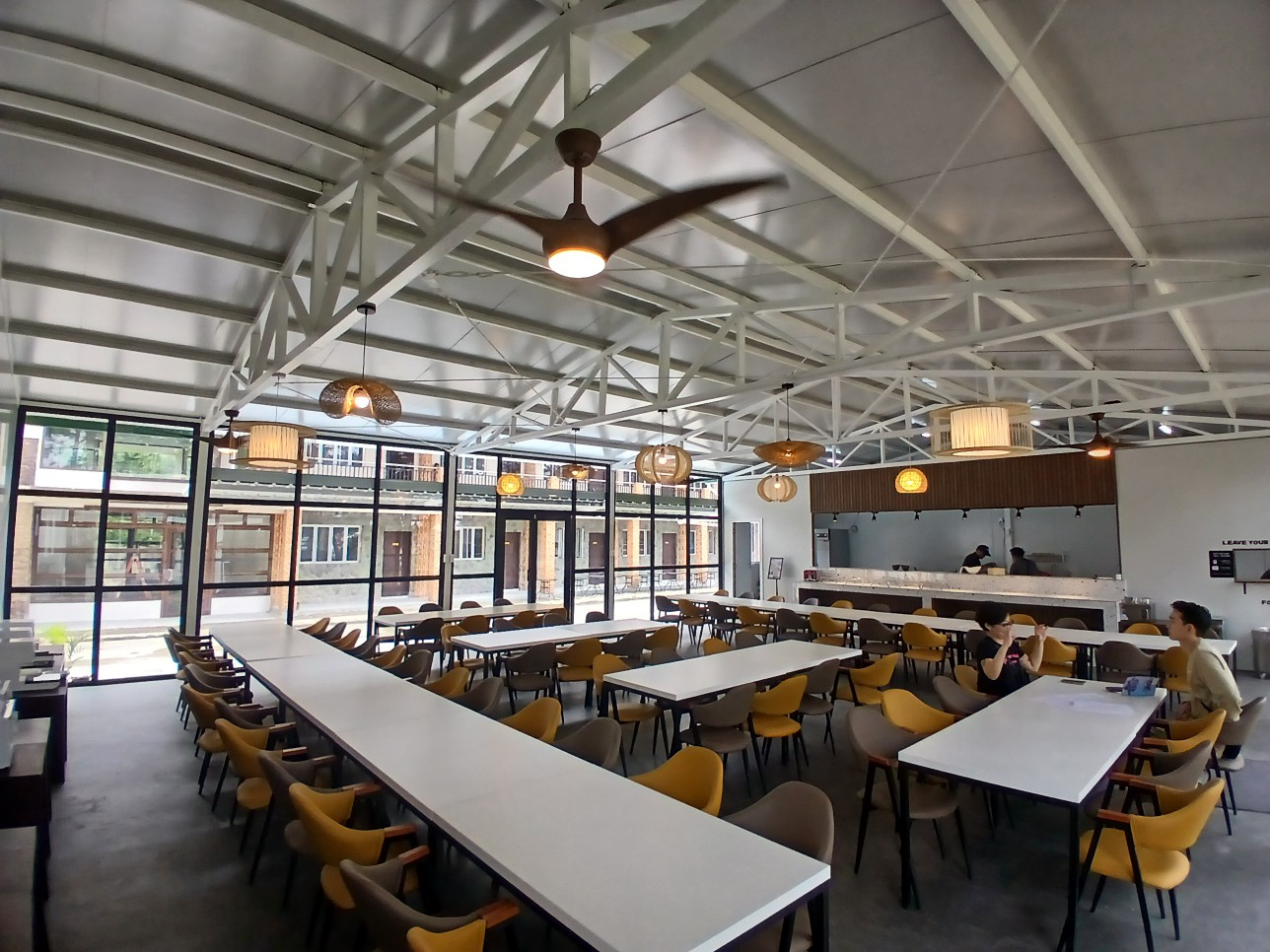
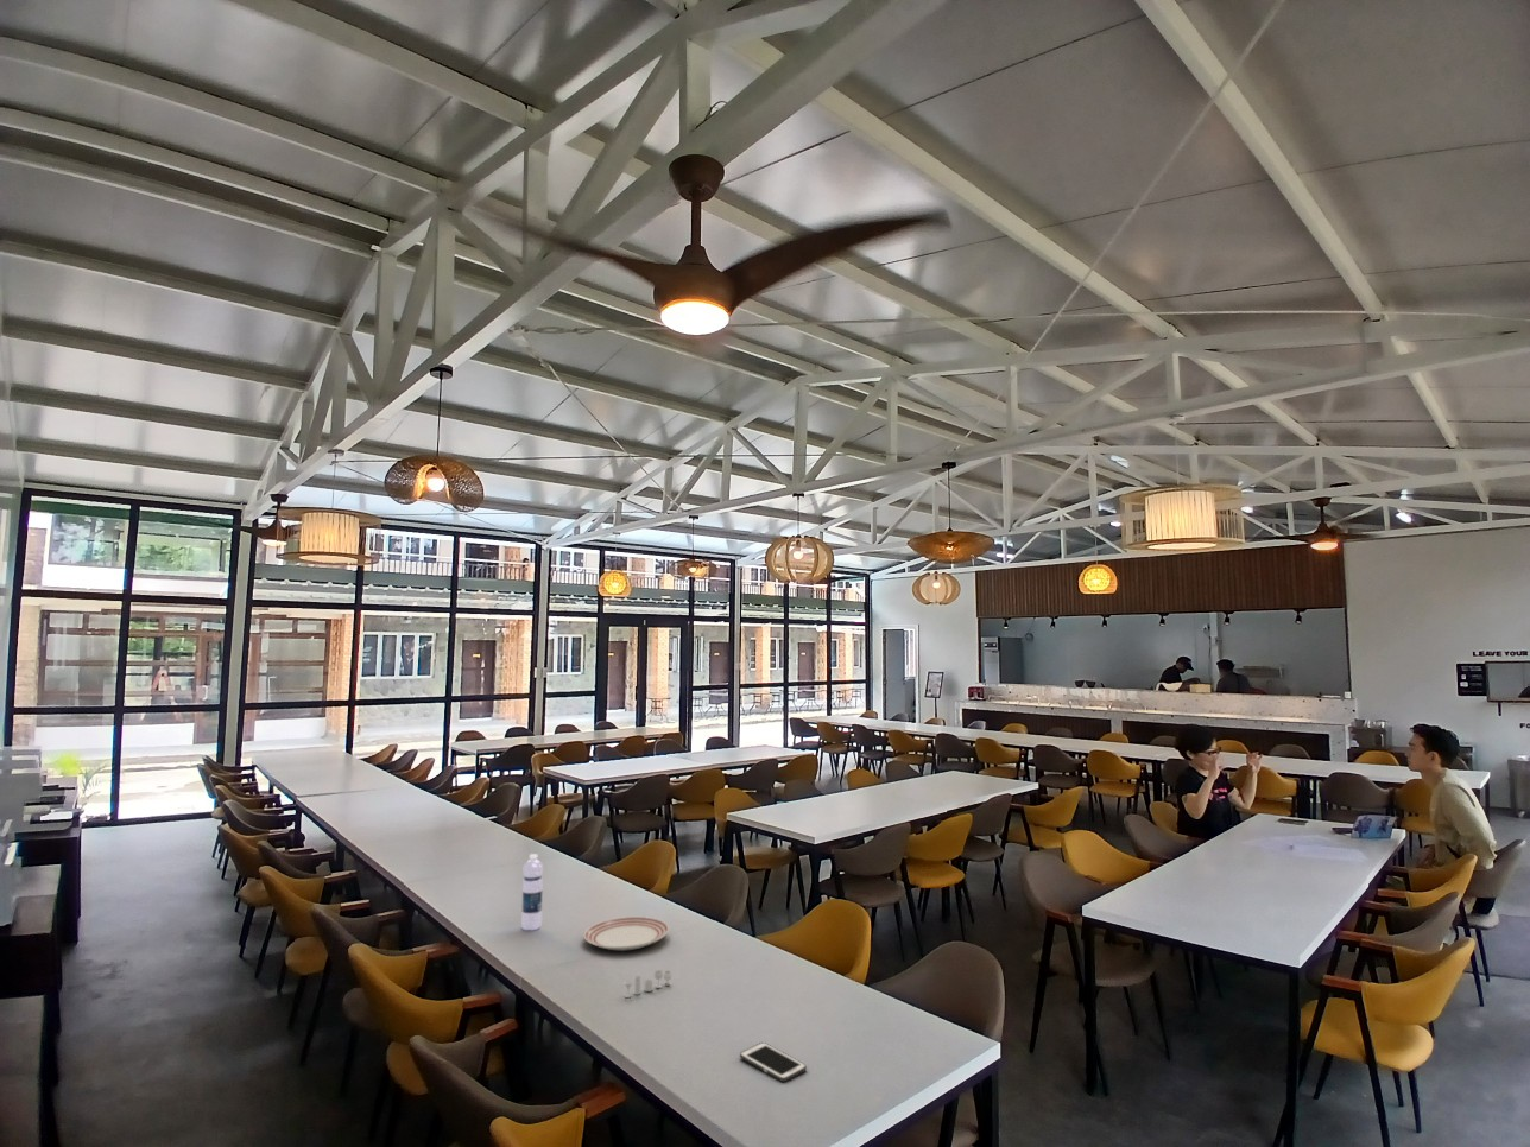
+ drinking glass (647, 982)
+ water bottle (532, 890)
+ dinner plate (626, 935)
+ cell phone (772, 1061)
